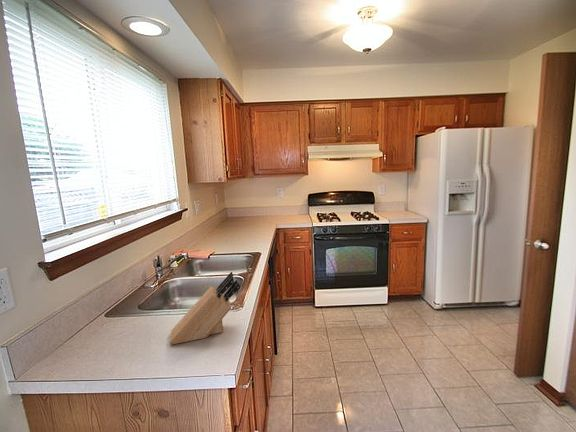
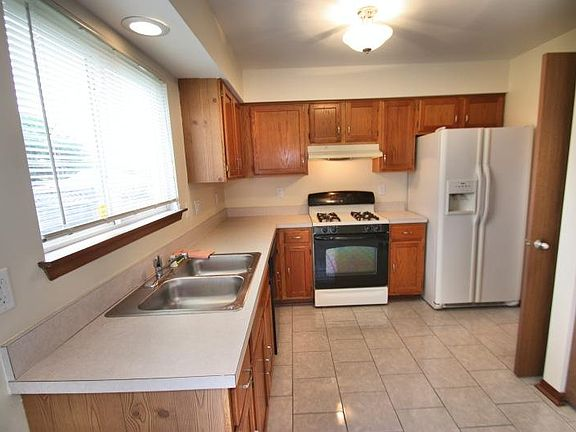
- knife block (205, 305)
